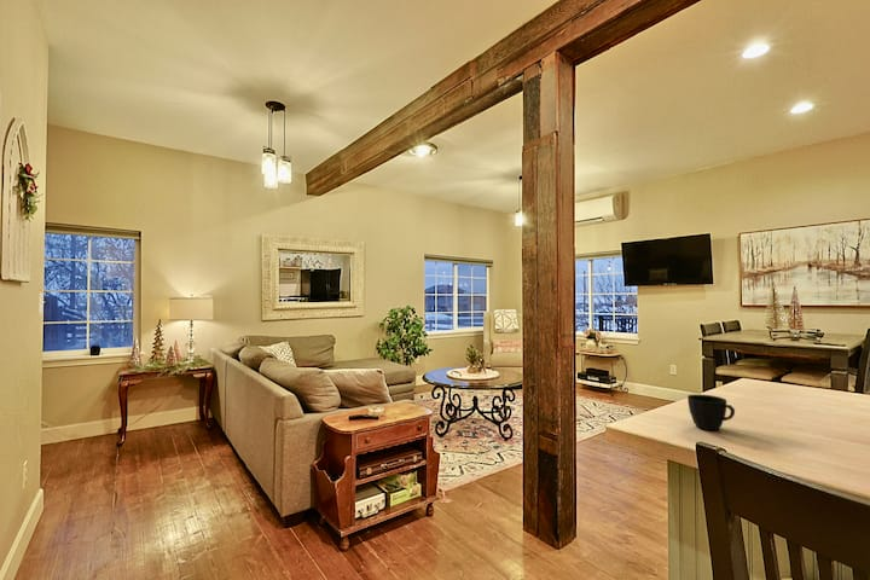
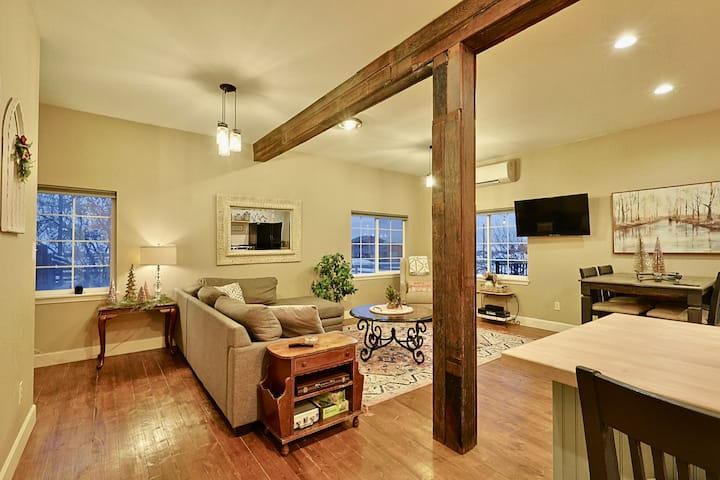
- cup (708, 413)
